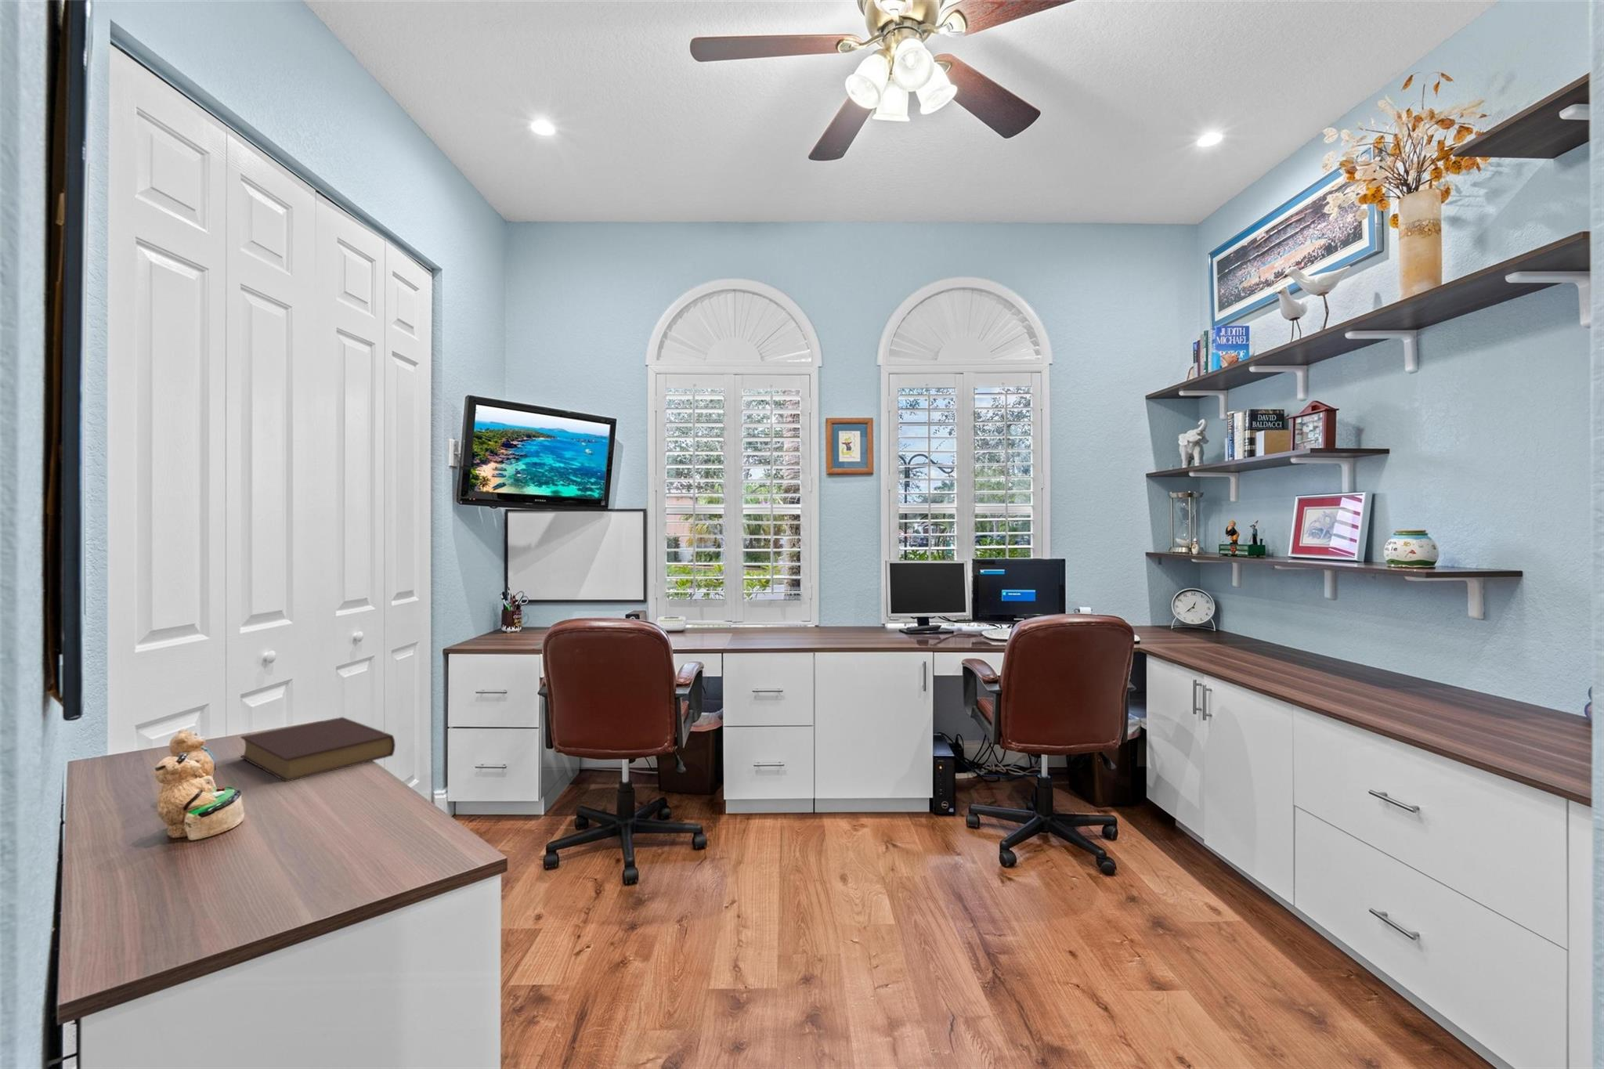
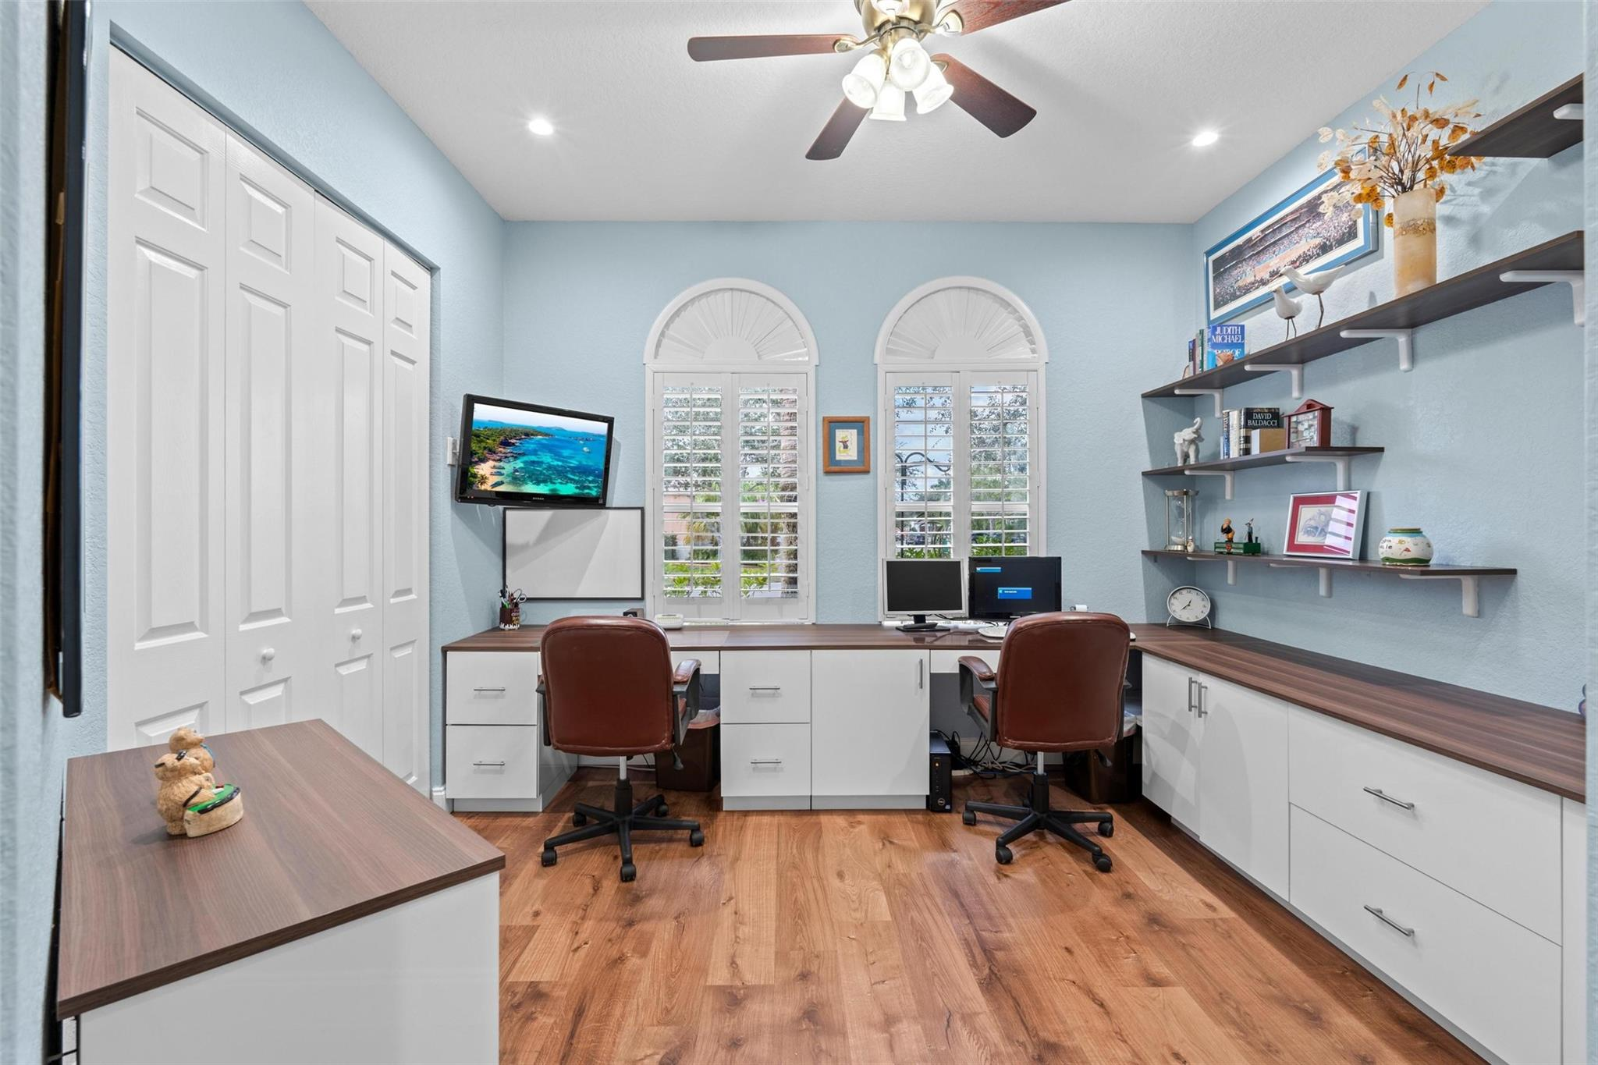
- book (318, 746)
